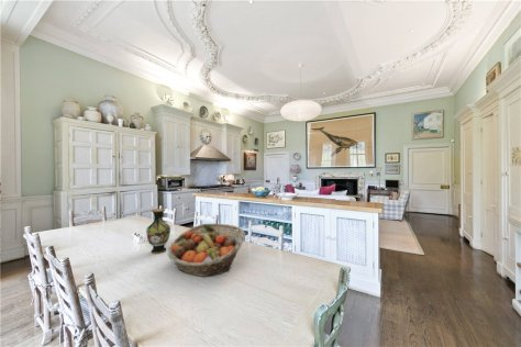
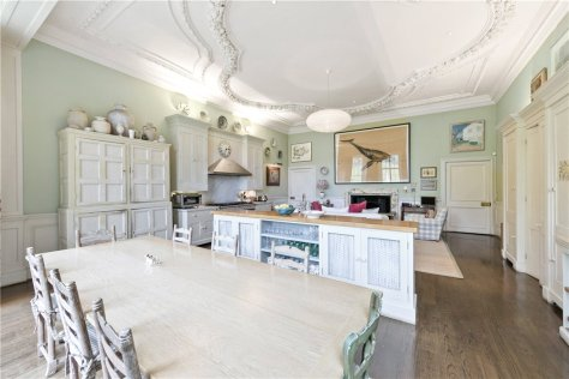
- fruit basket (207, 247)
- vase (158, 230)
